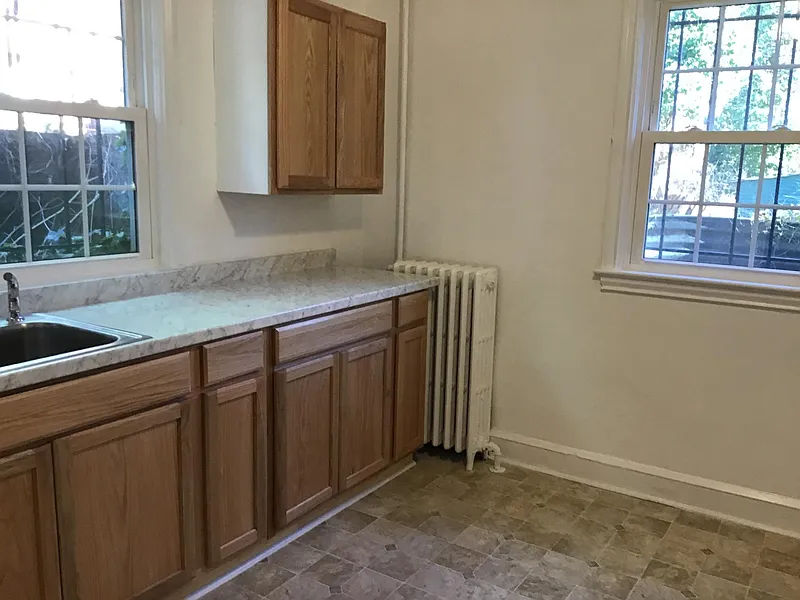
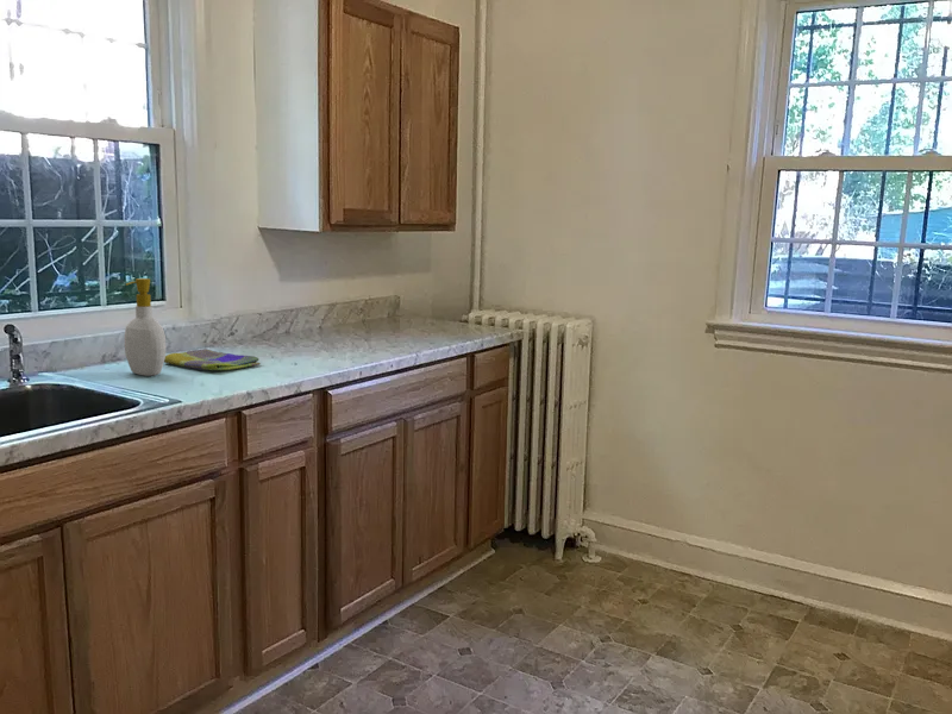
+ dish towel (211, 359)
+ soap bottle (143, 326)
